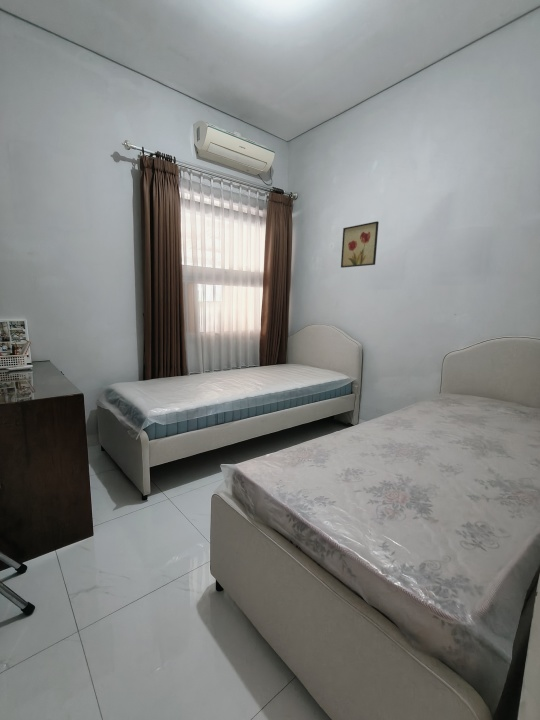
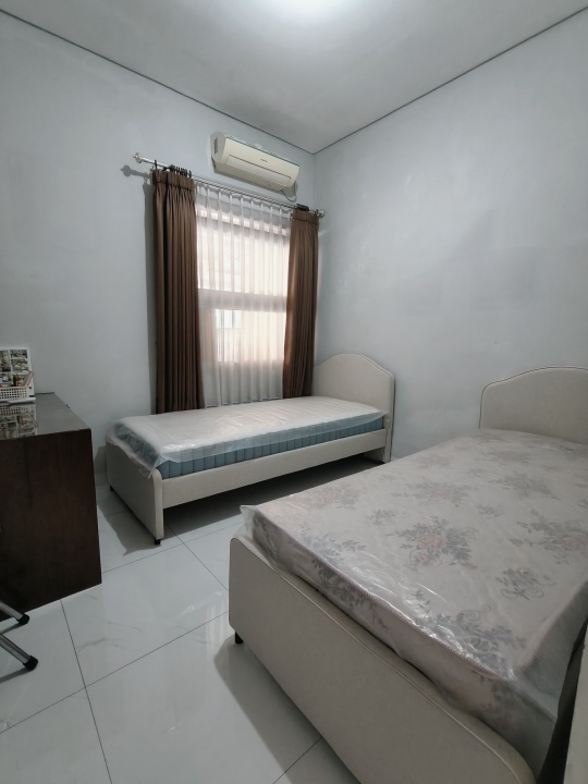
- wall art (359, 245)
